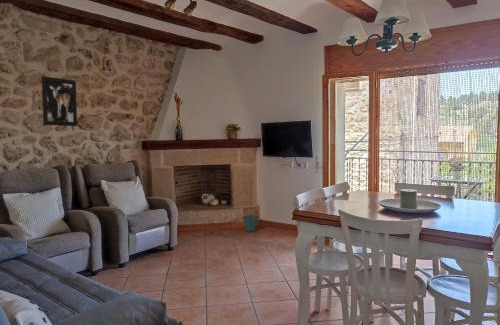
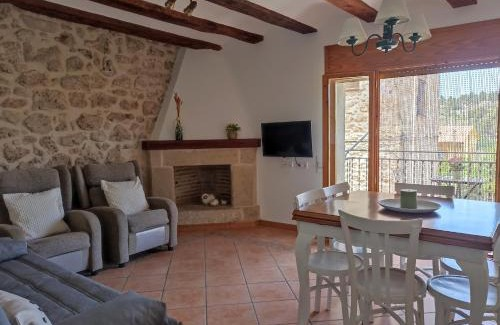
- bucket (250, 219)
- wall art (60, 102)
